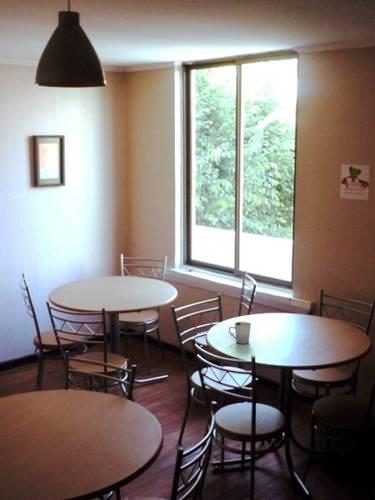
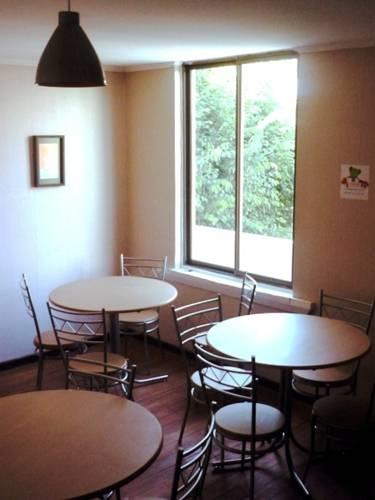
- cup (239, 332)
